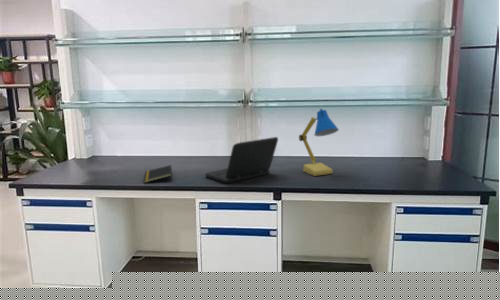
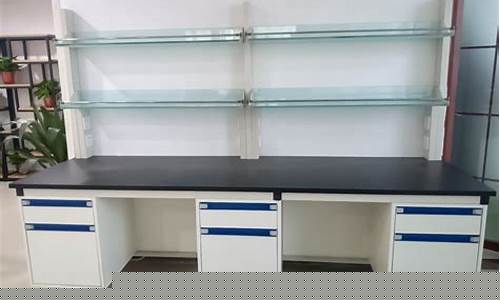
- notepad (158, 173)
- desk lamp (316, 135)
- laptop (241, 157)
